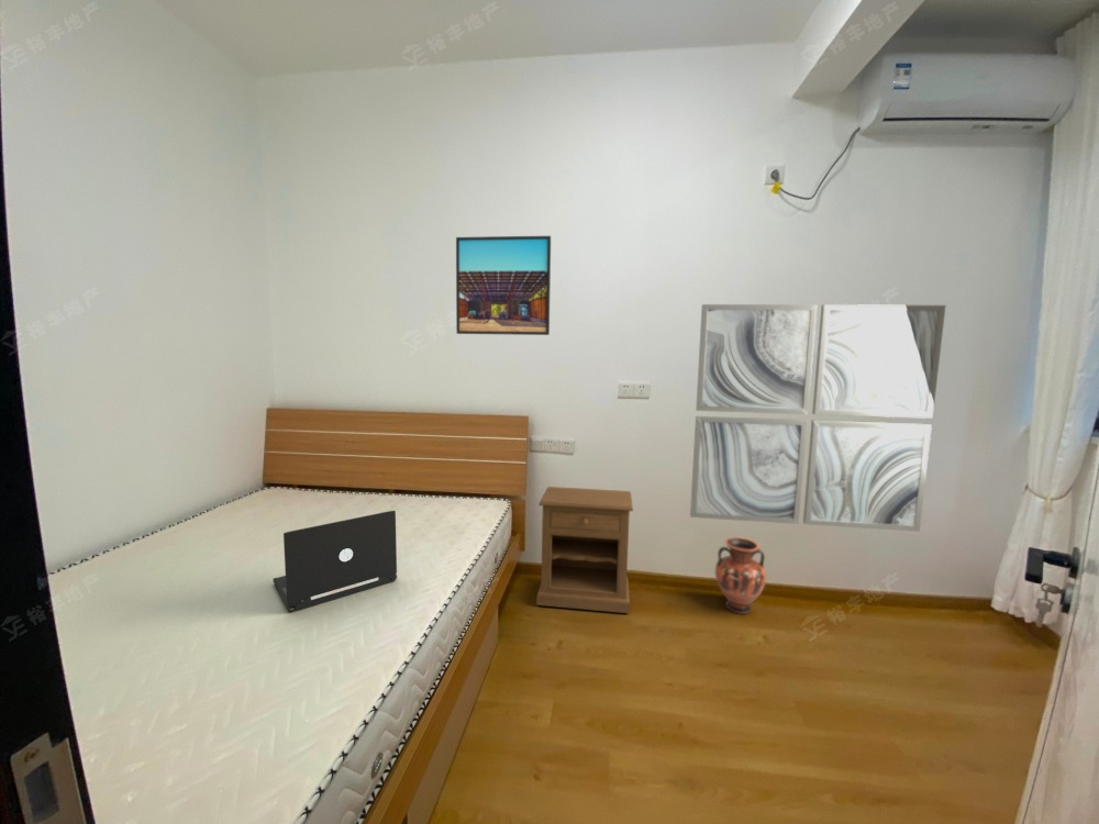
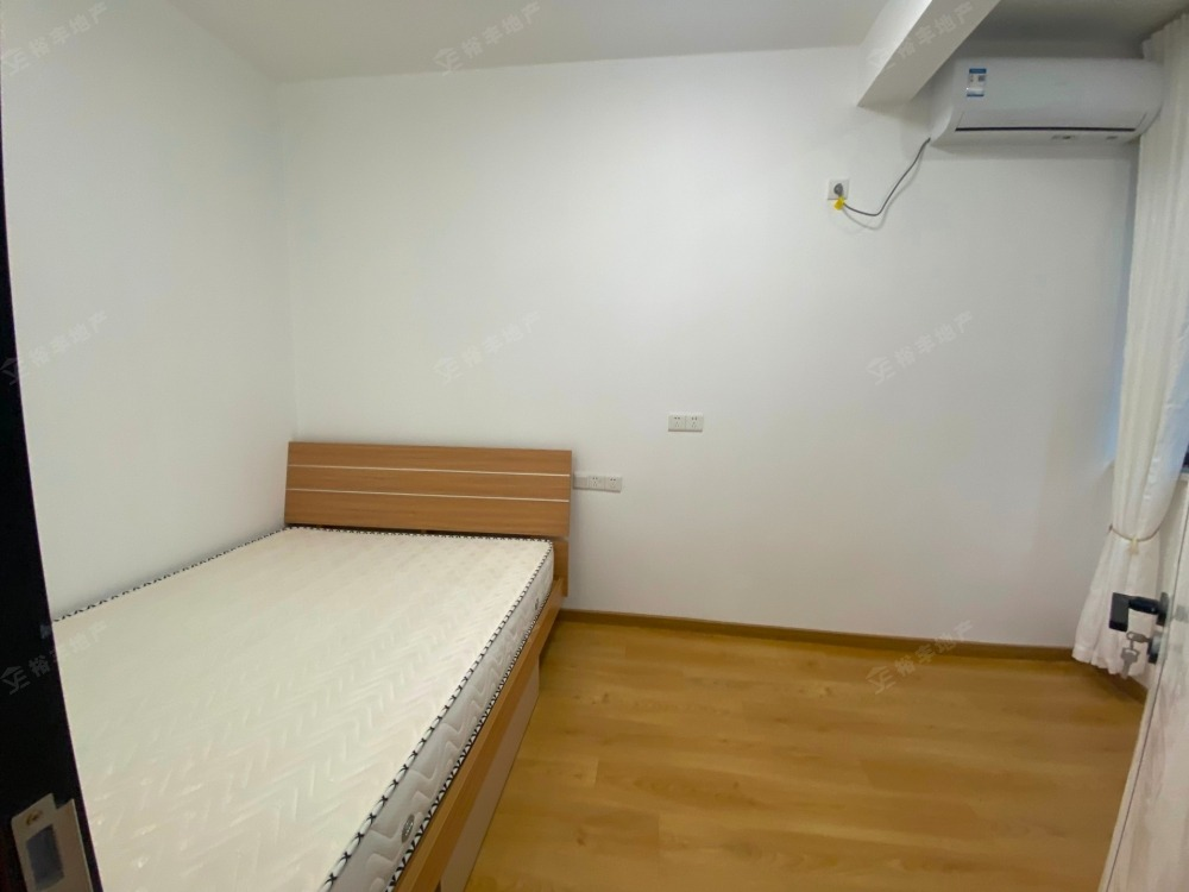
- vase (740, 575)
- nightstand (585, 546)
- wall art (812, 420)
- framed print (502, 286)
- laptop (334, 547)
